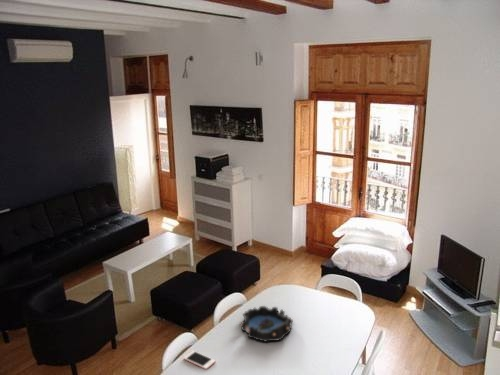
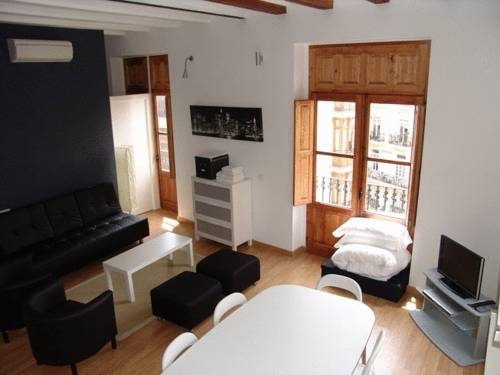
- cell phone (199, 359)
- decorative bowl (266, 321)
